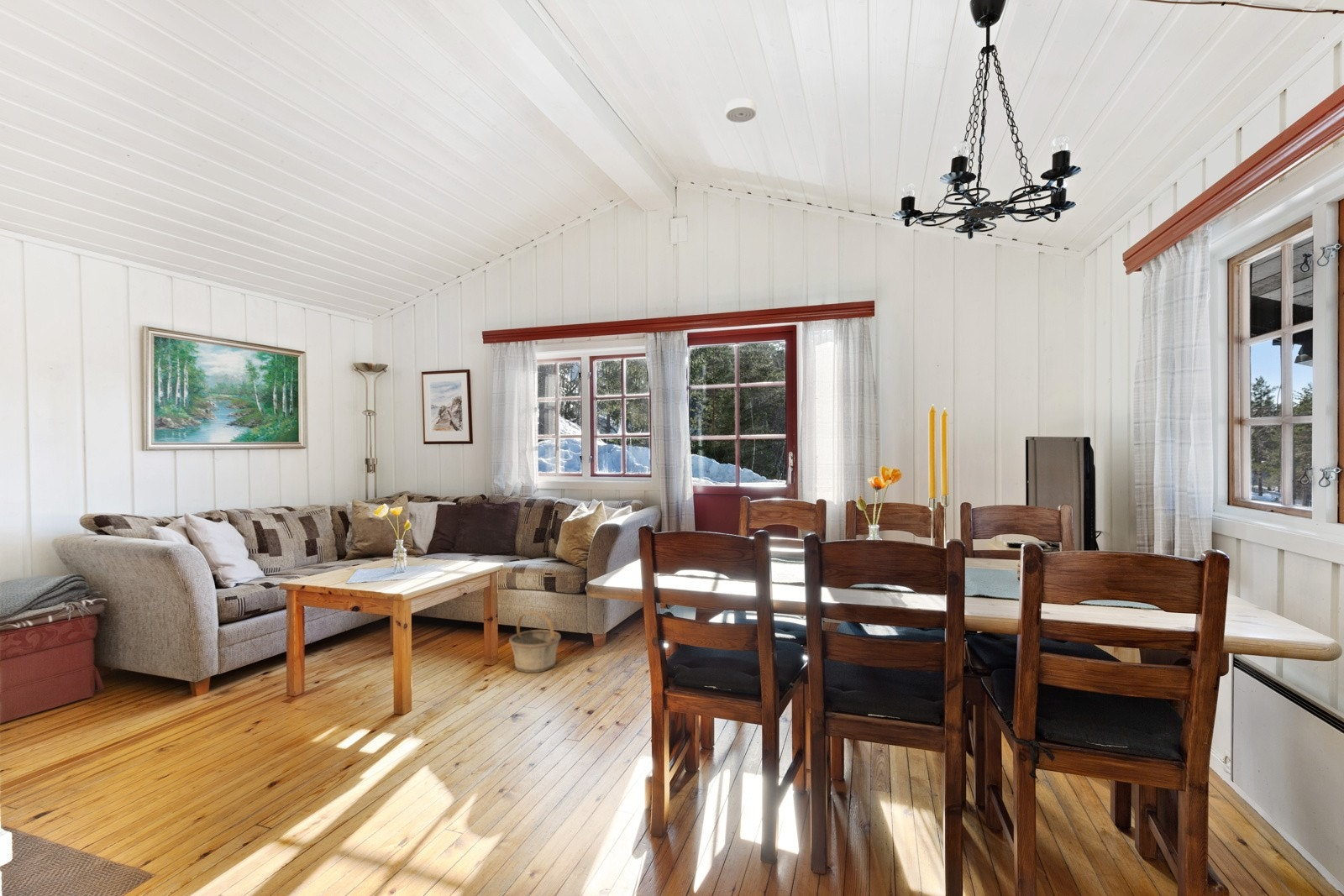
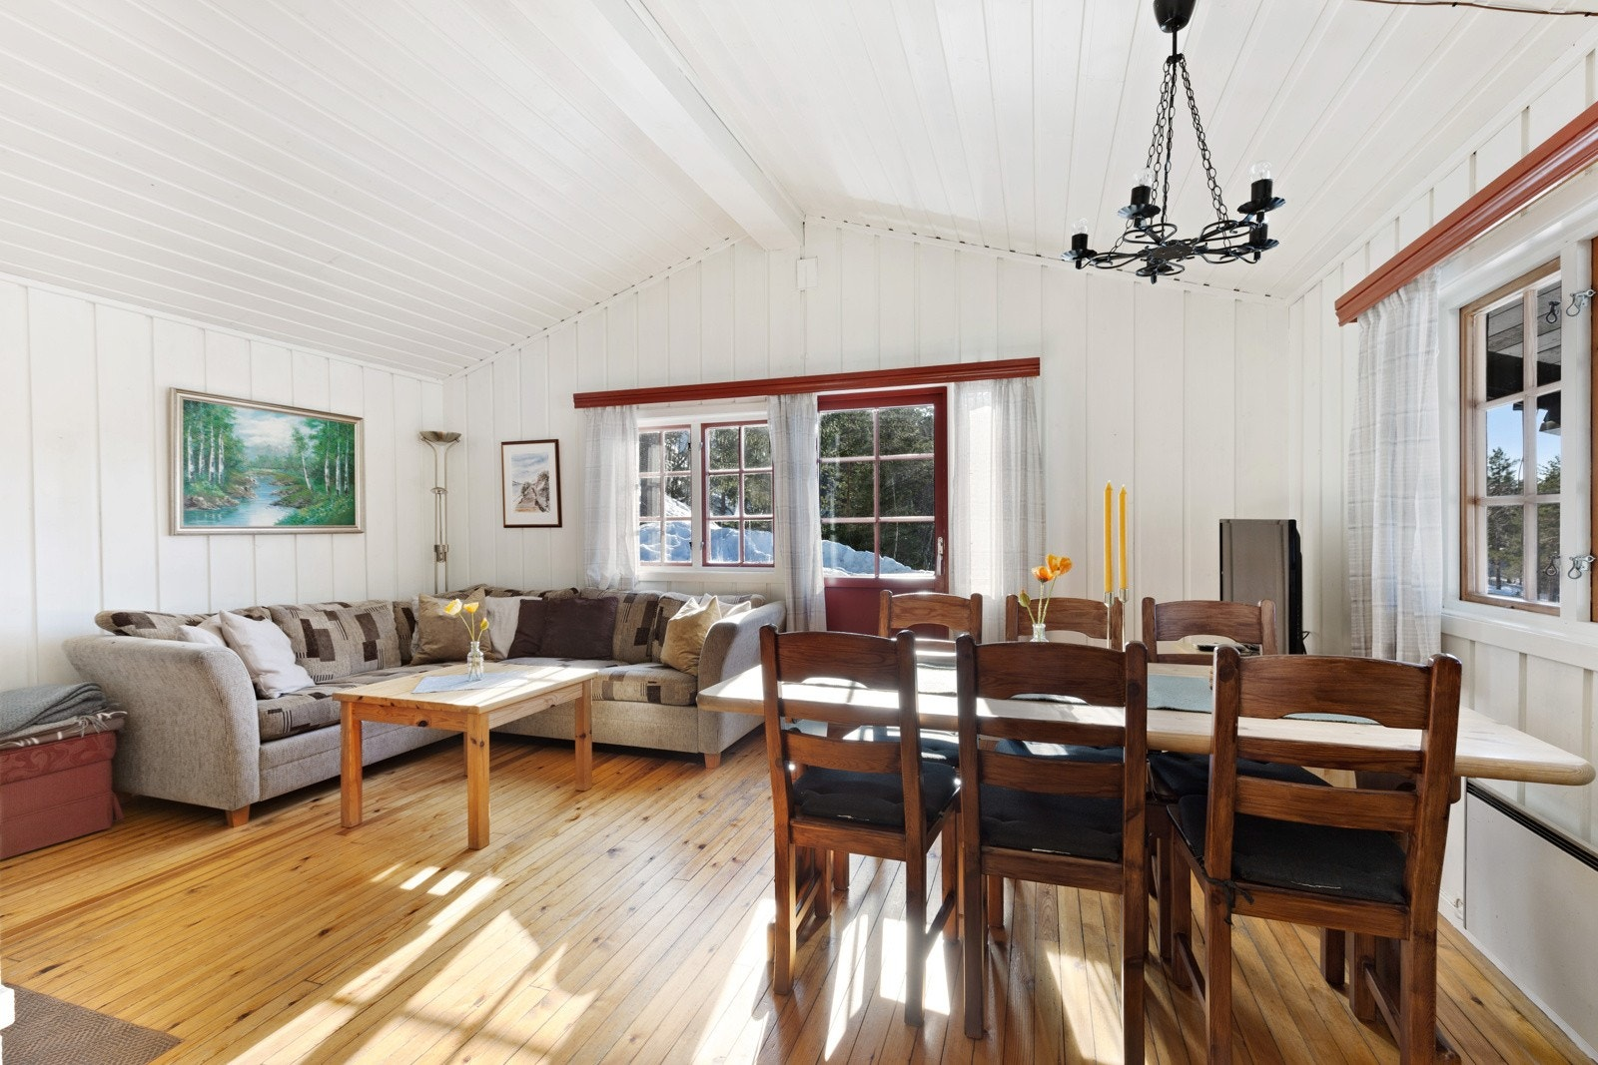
- basket (535, 639)
- smoke detector (741, 110)
